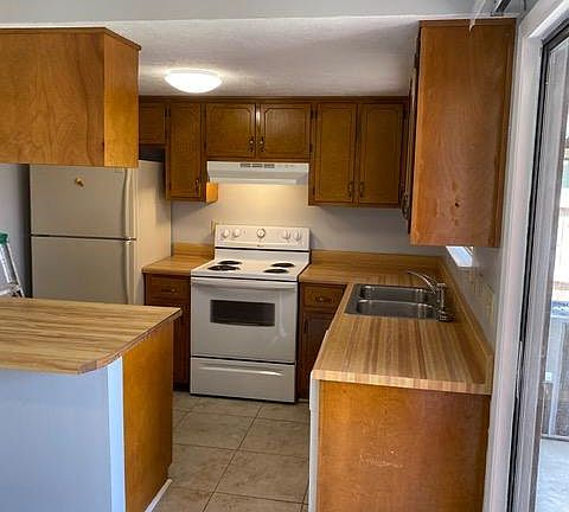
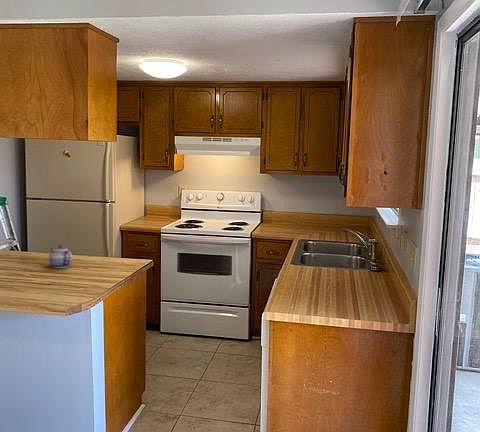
+ teapot (60, 256)
